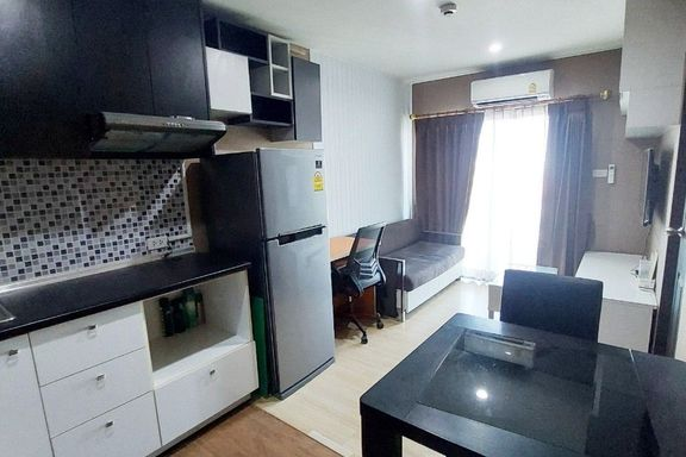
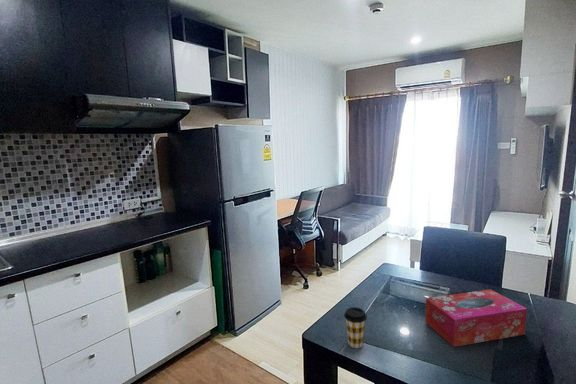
+ coffee cup (355, 327)
+ tissue box (473, 315)
